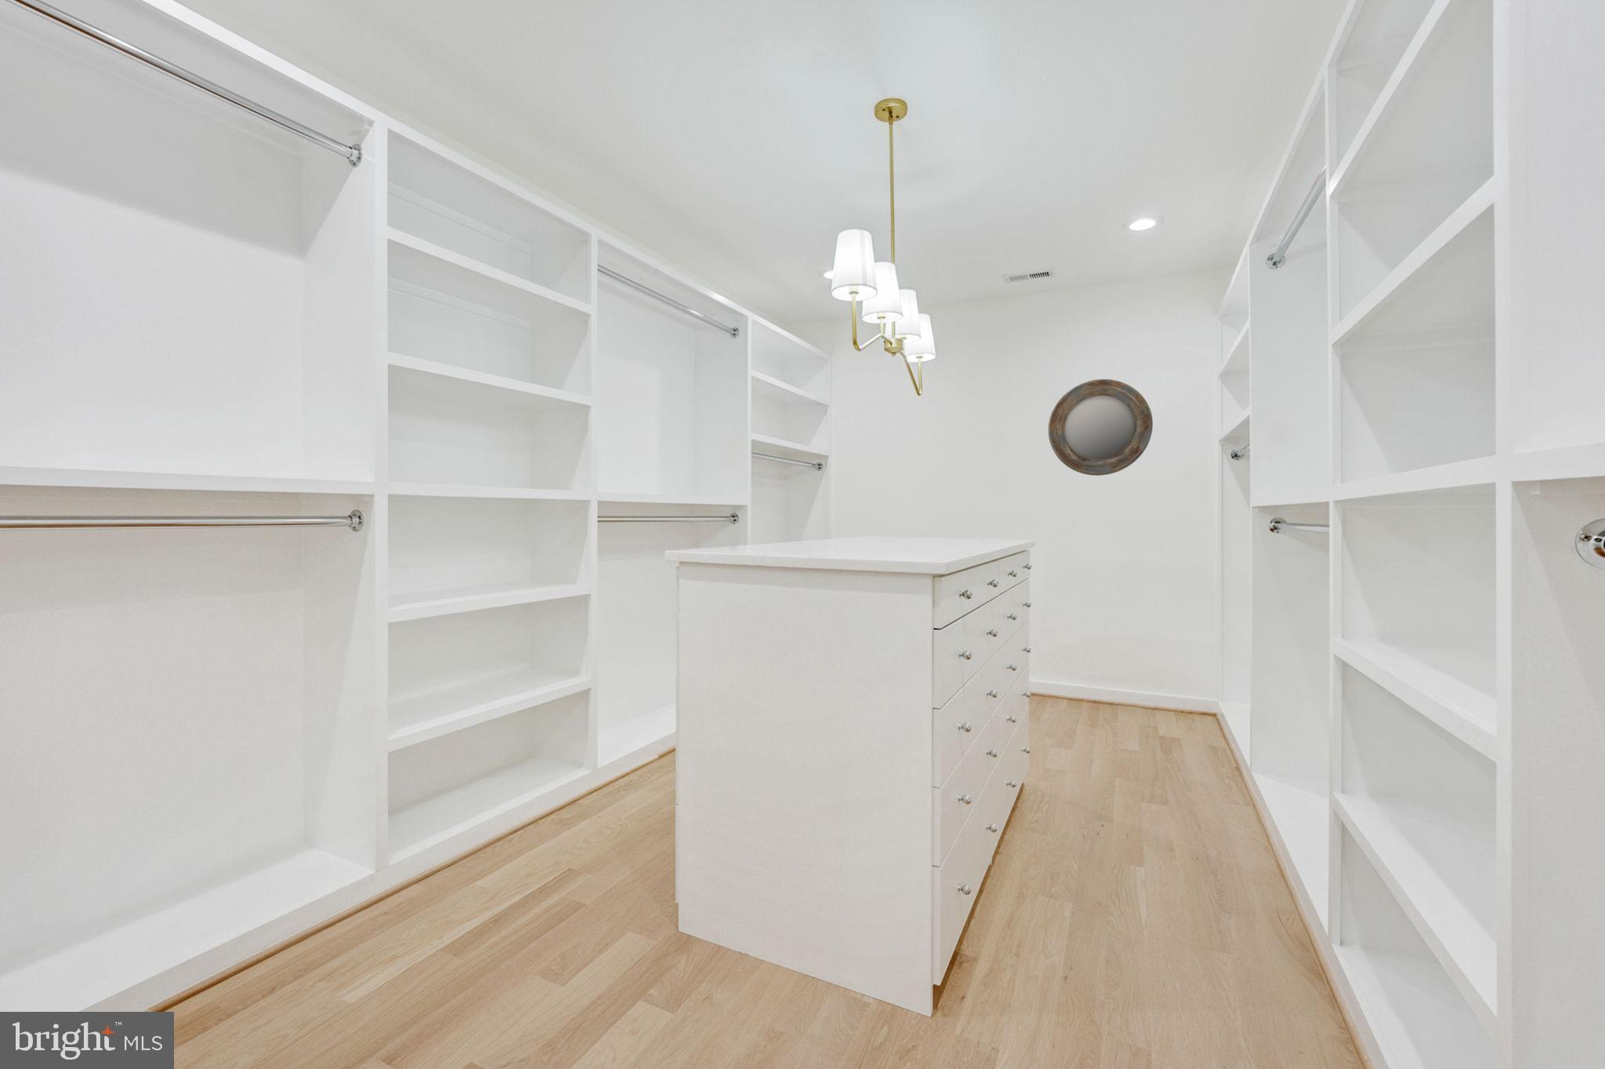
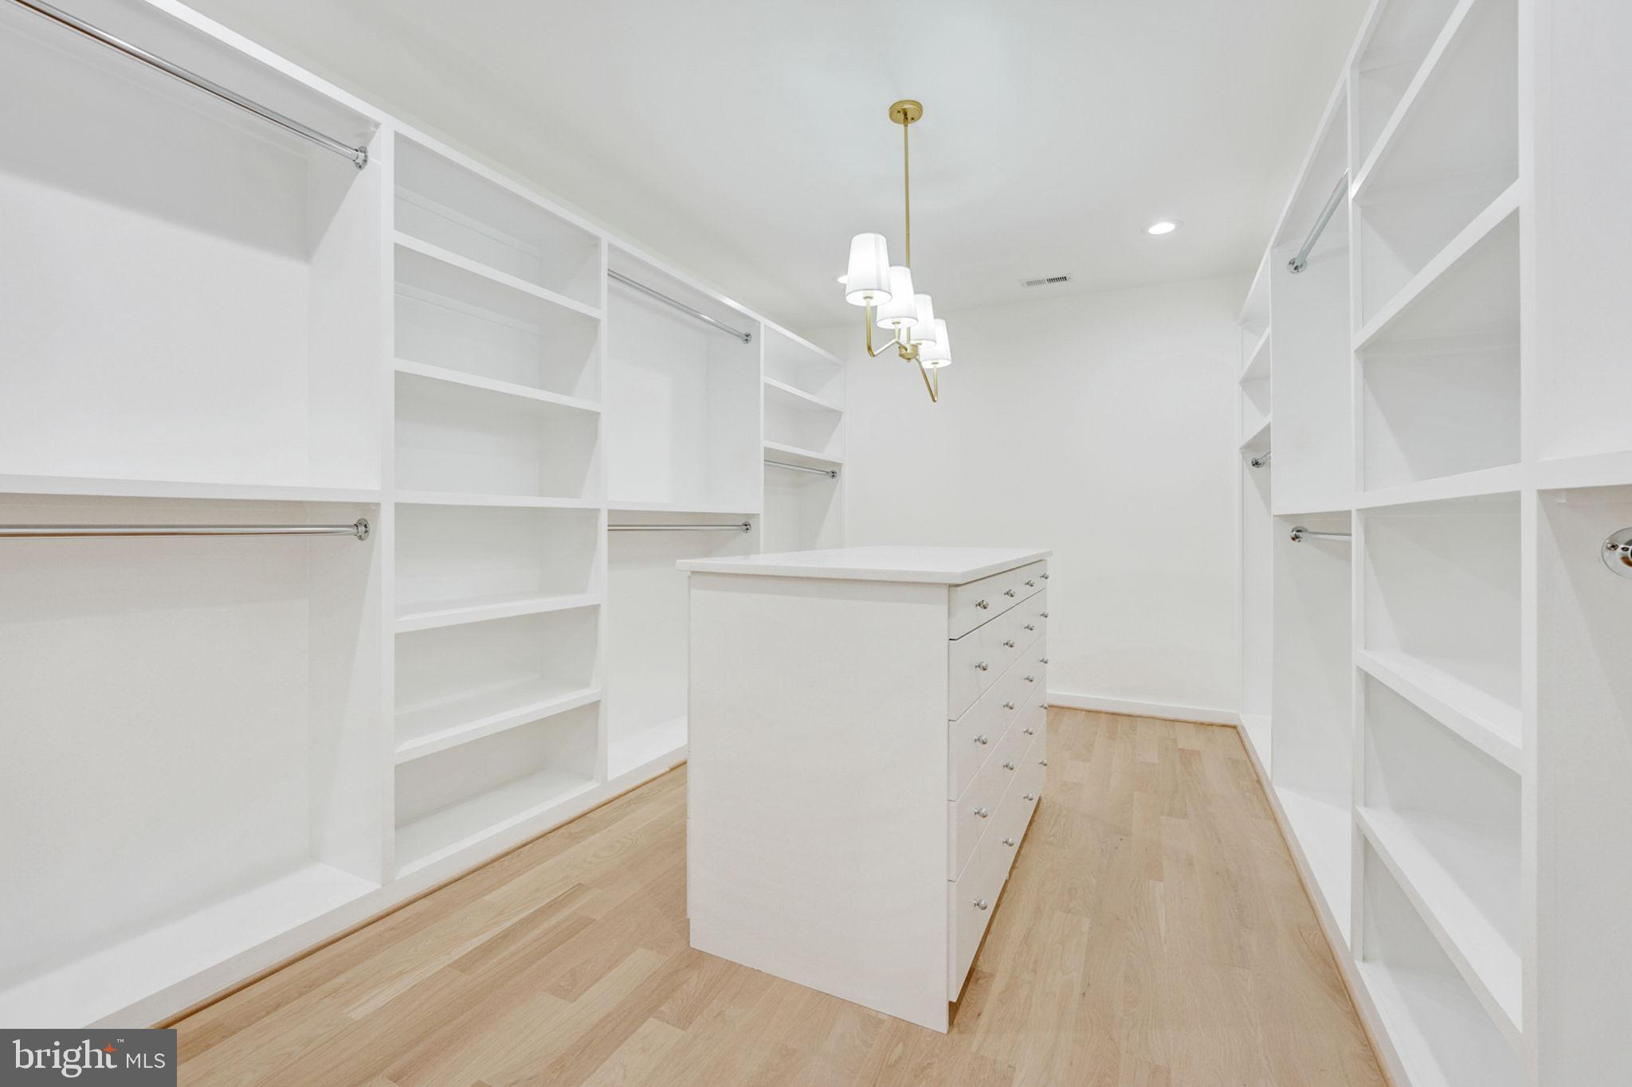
- home mirror (1099, 427)
